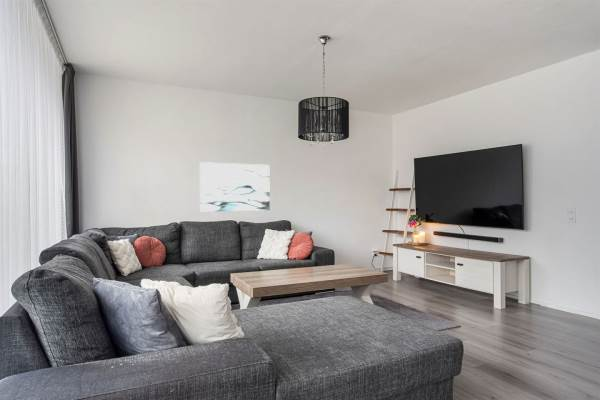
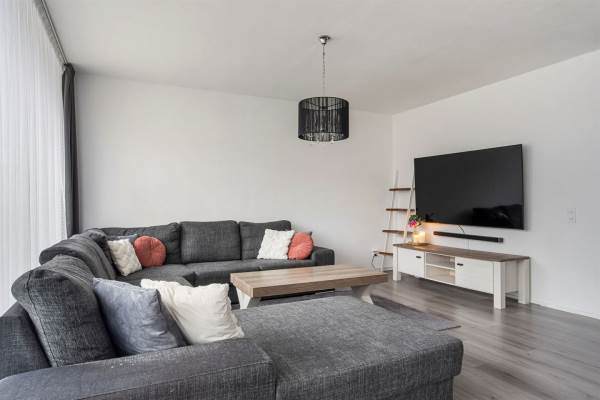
- wall art (236, 187)
